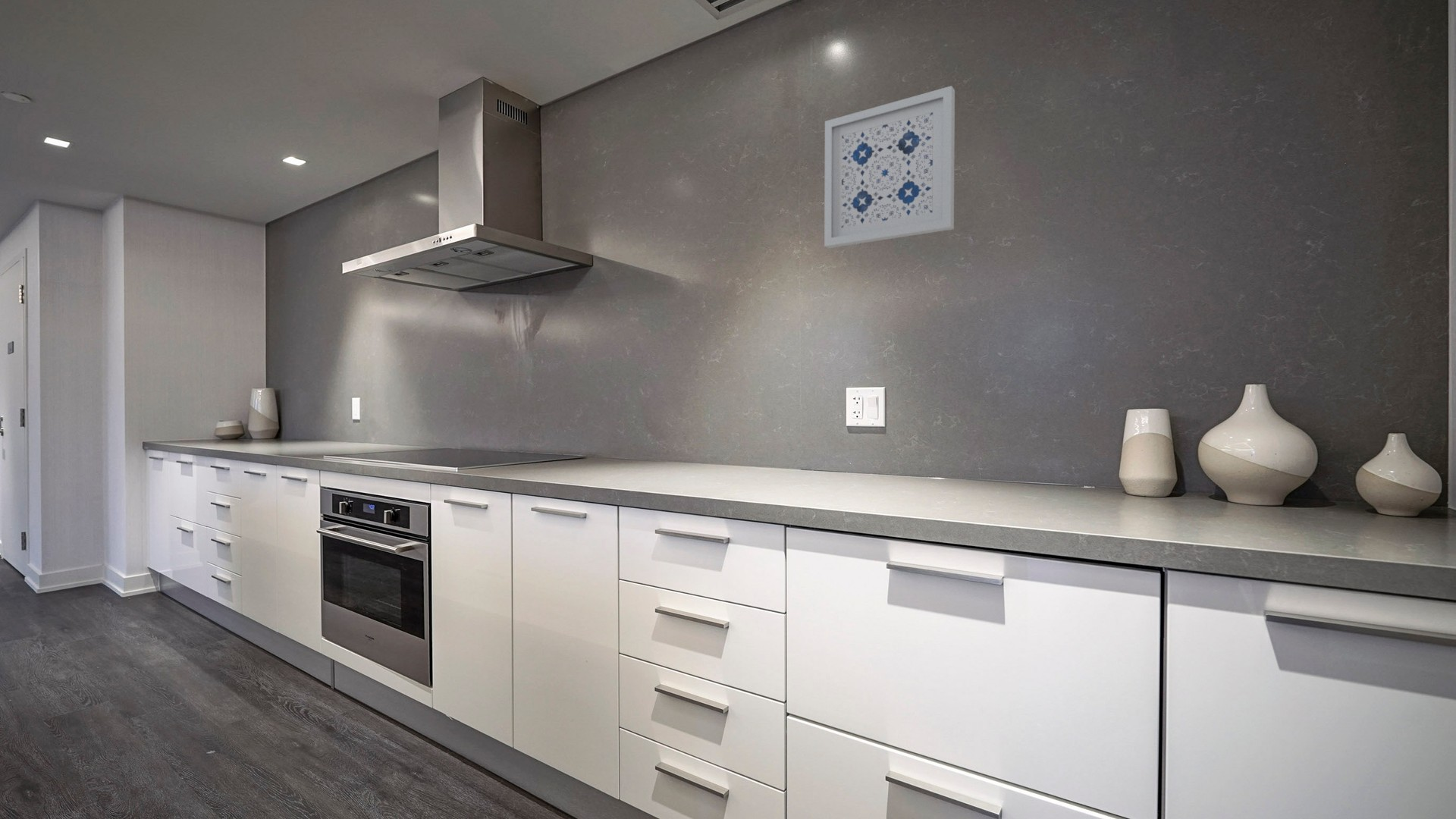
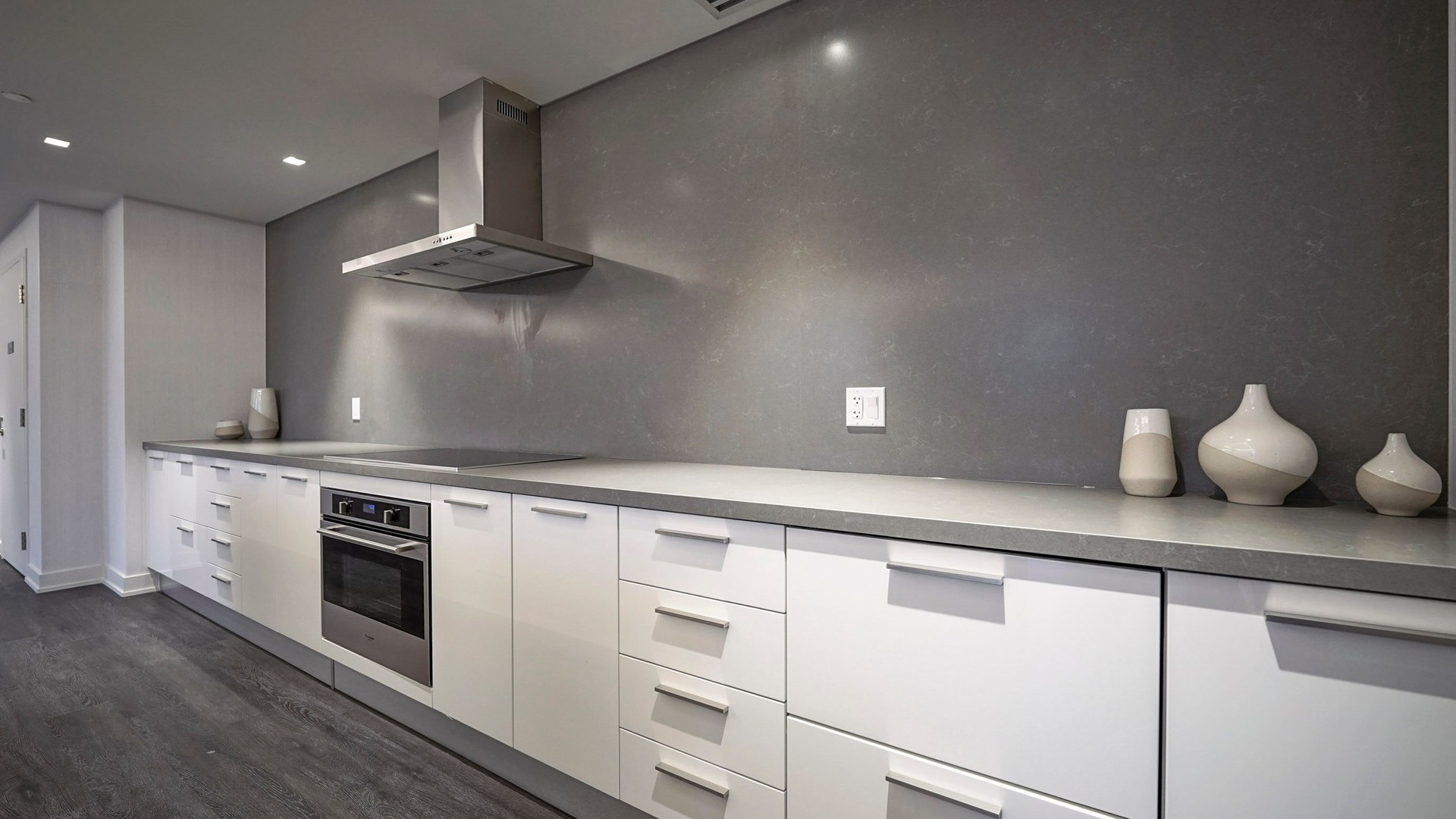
- wall art (886, 172)
